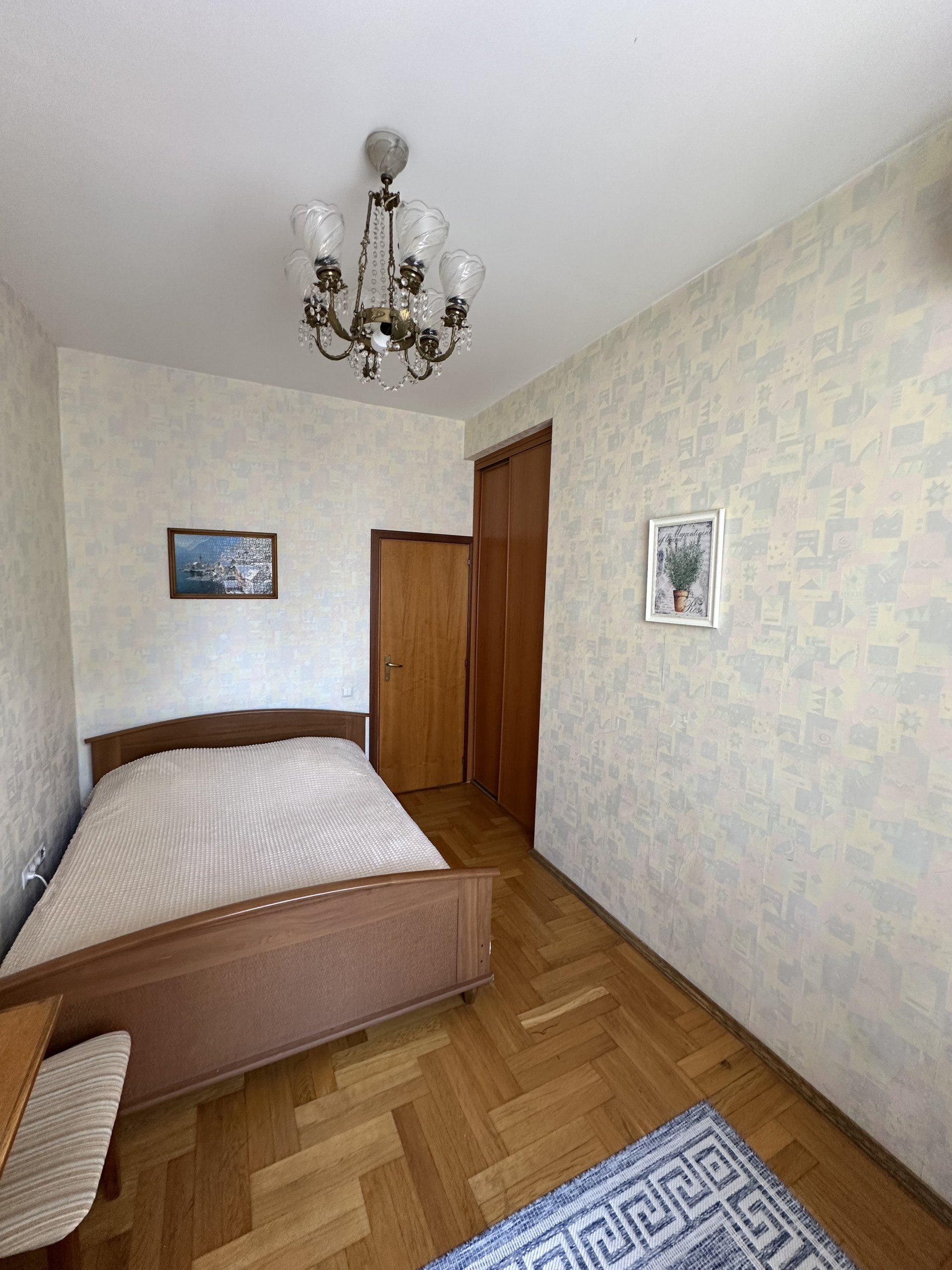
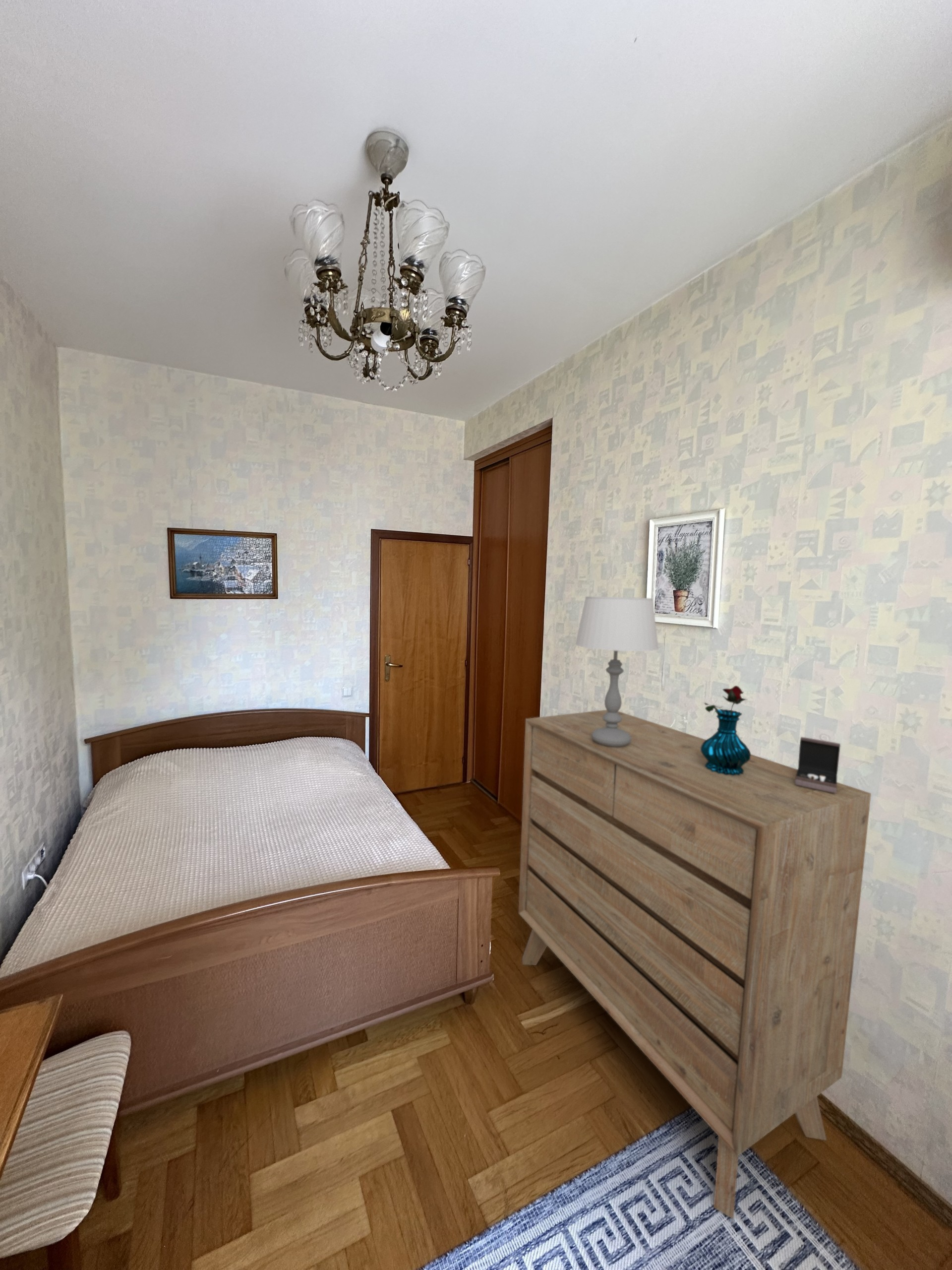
+ jewelry box (818, 762)
+ dresser (654, 893)
+ vase (724, 726)
+ table lamp (614, 670)
